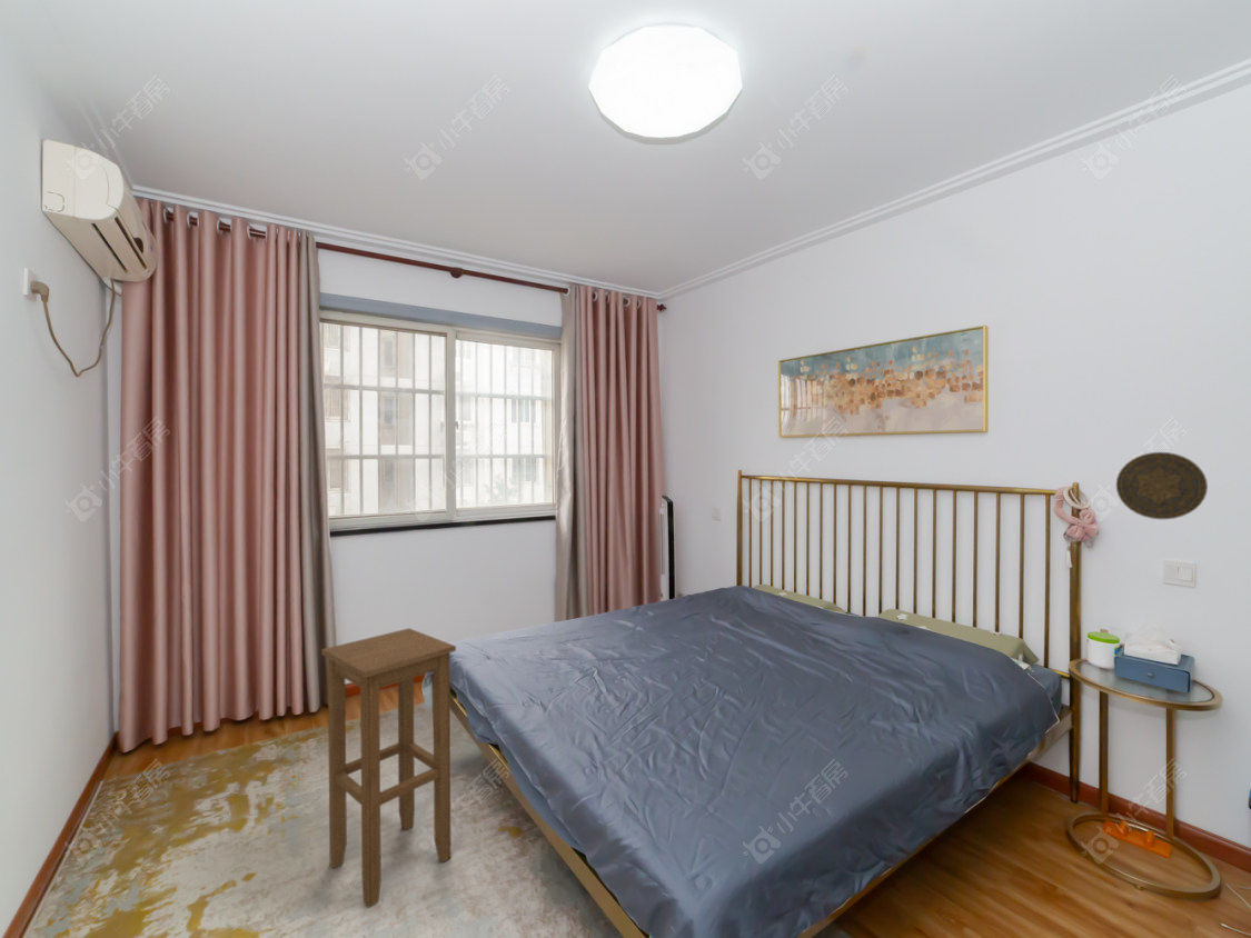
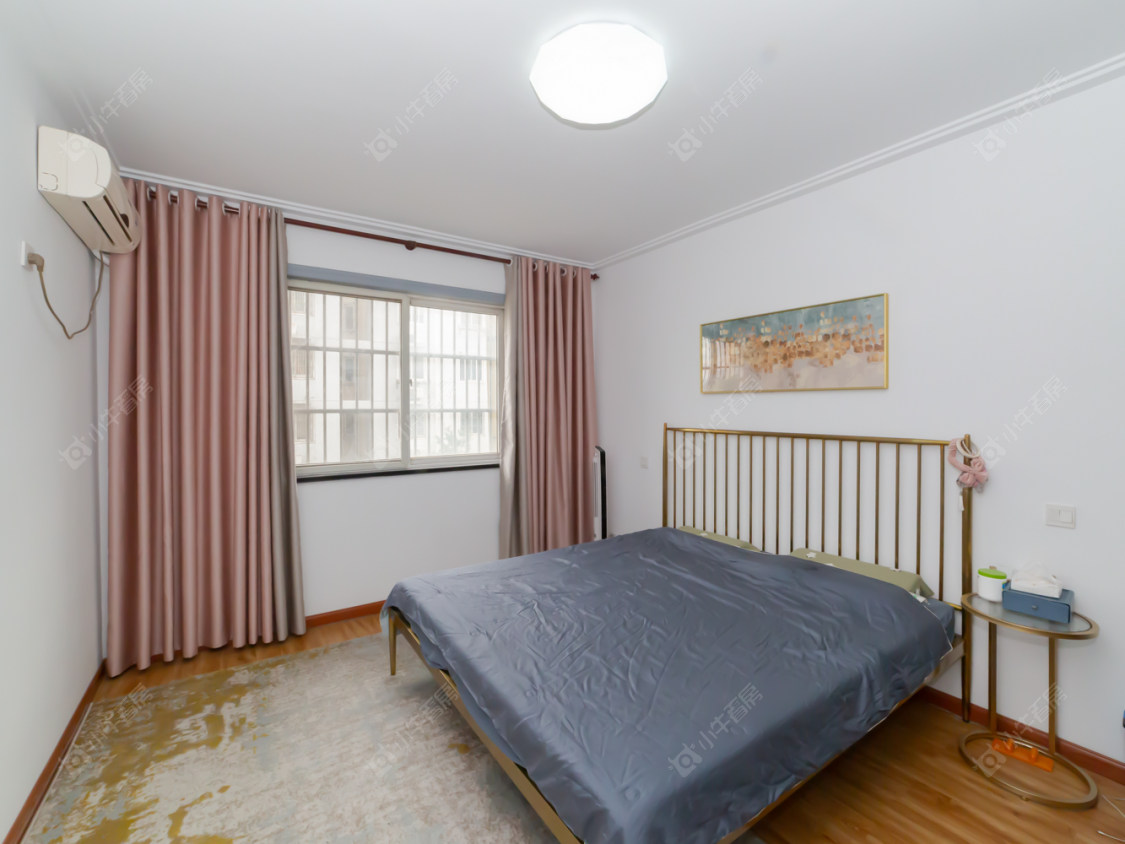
- stool (389, 754)
- decorative plate (1159, 486)
